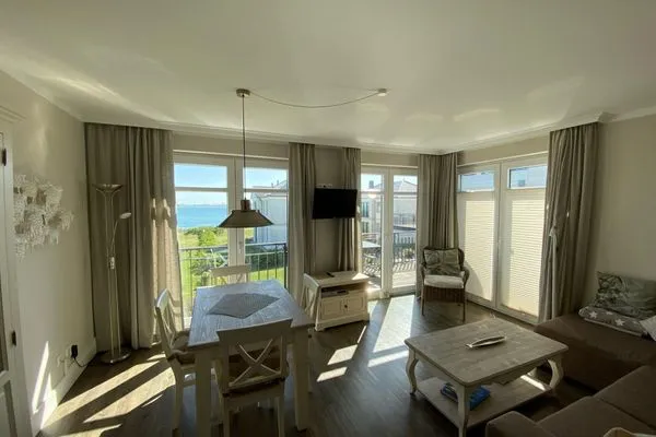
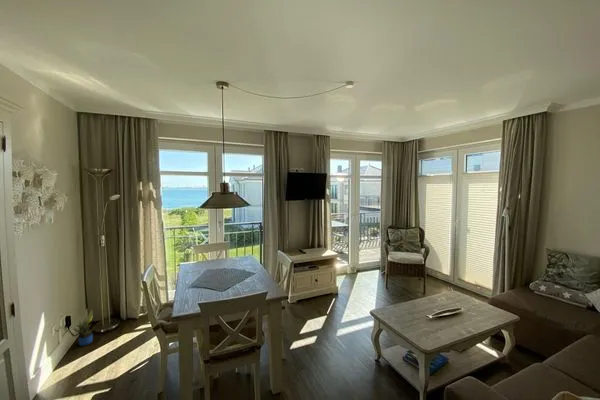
+ potted plant (85, 327)
